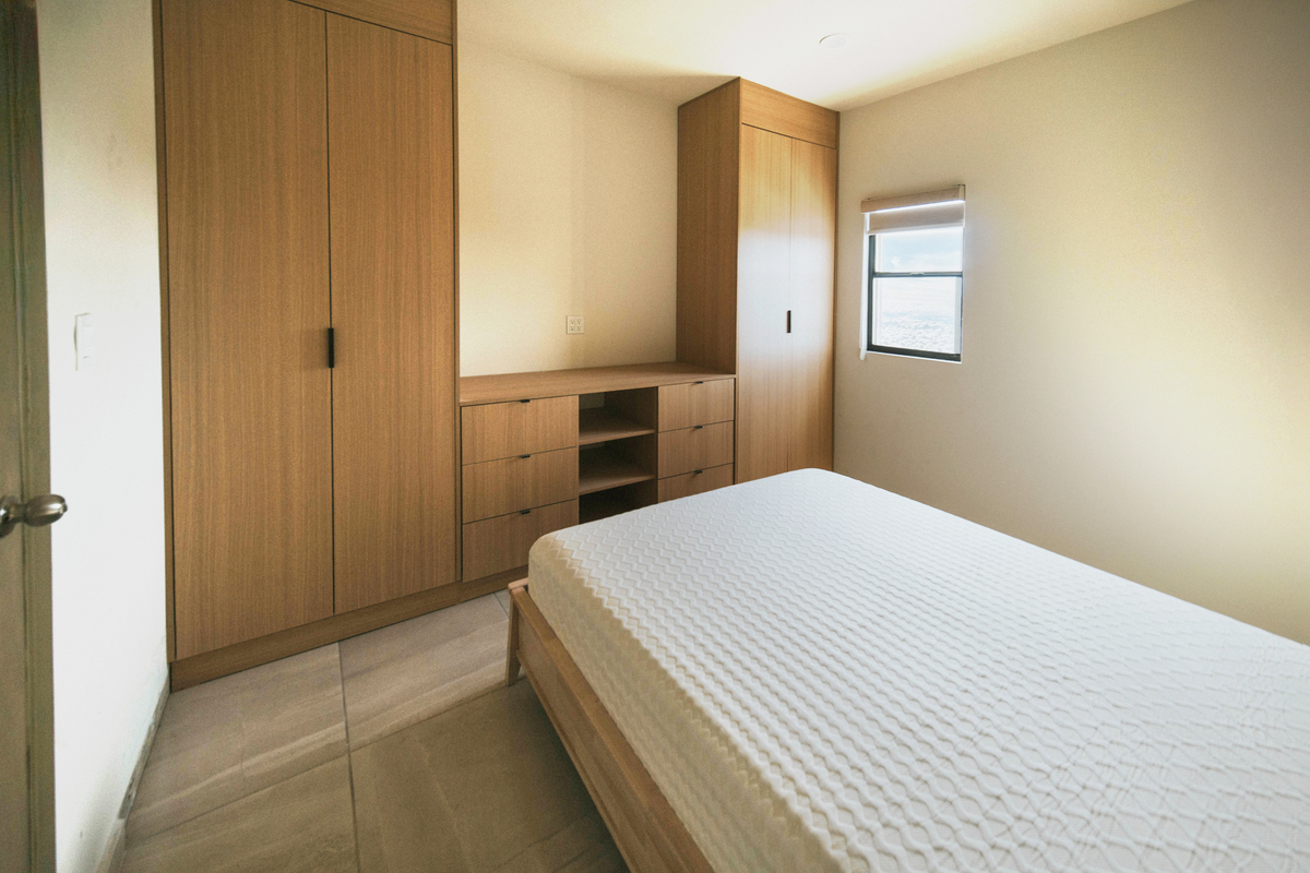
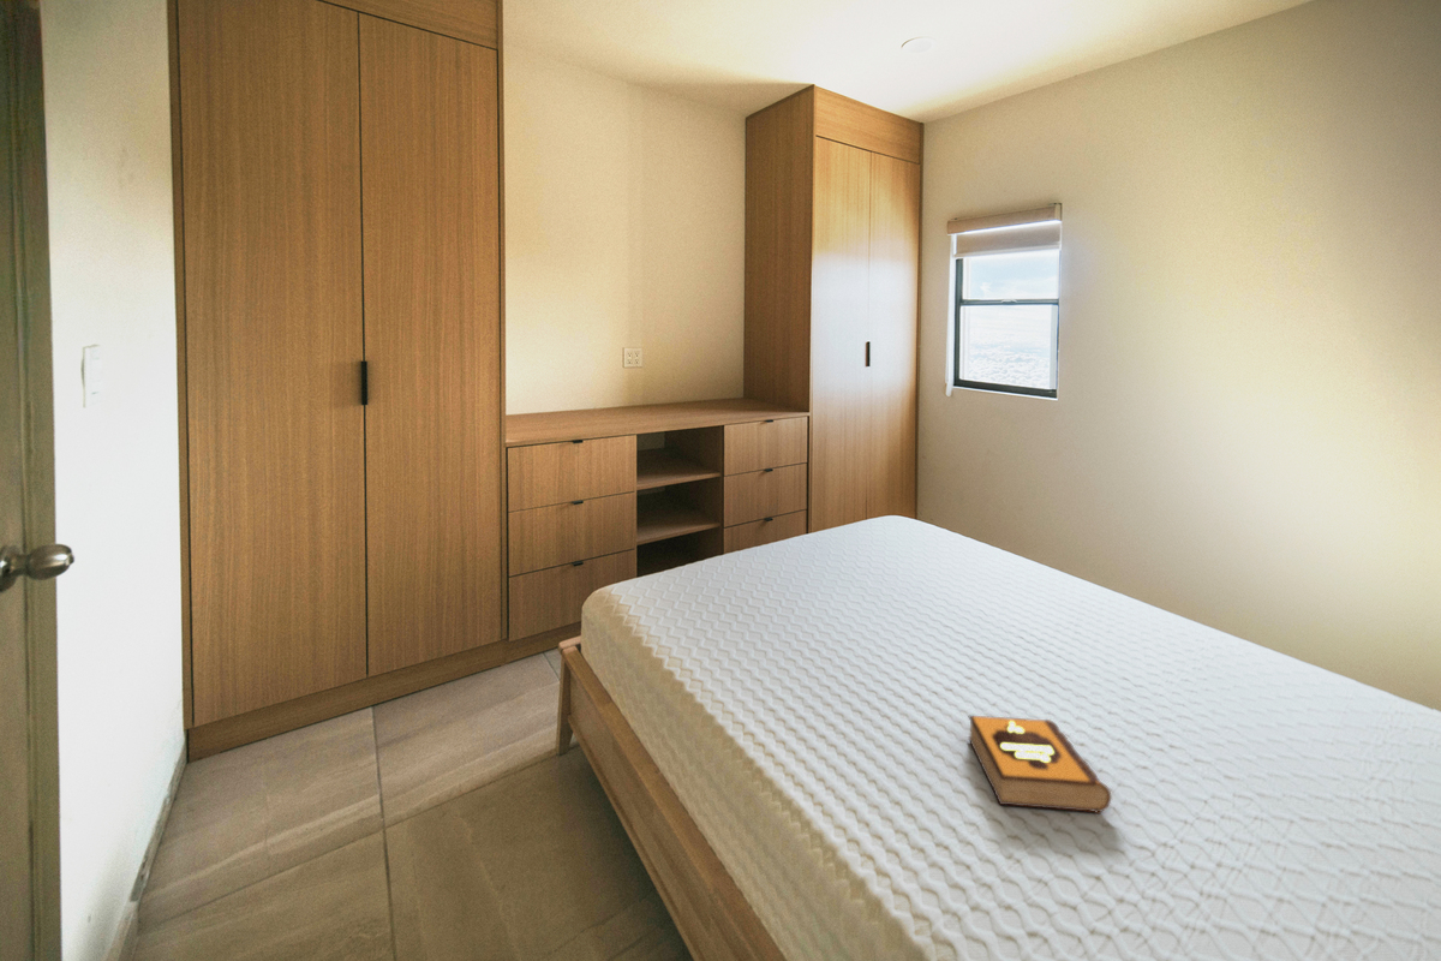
+ hardback book (1032, 759)
